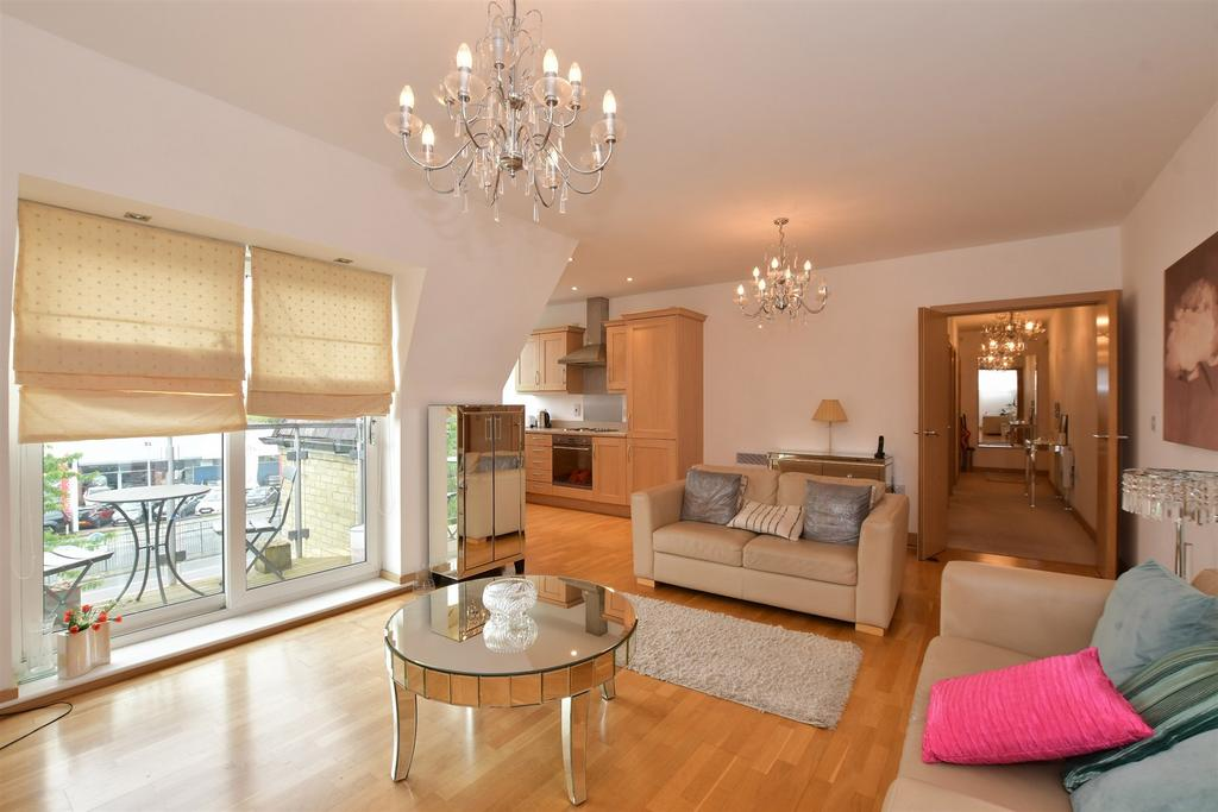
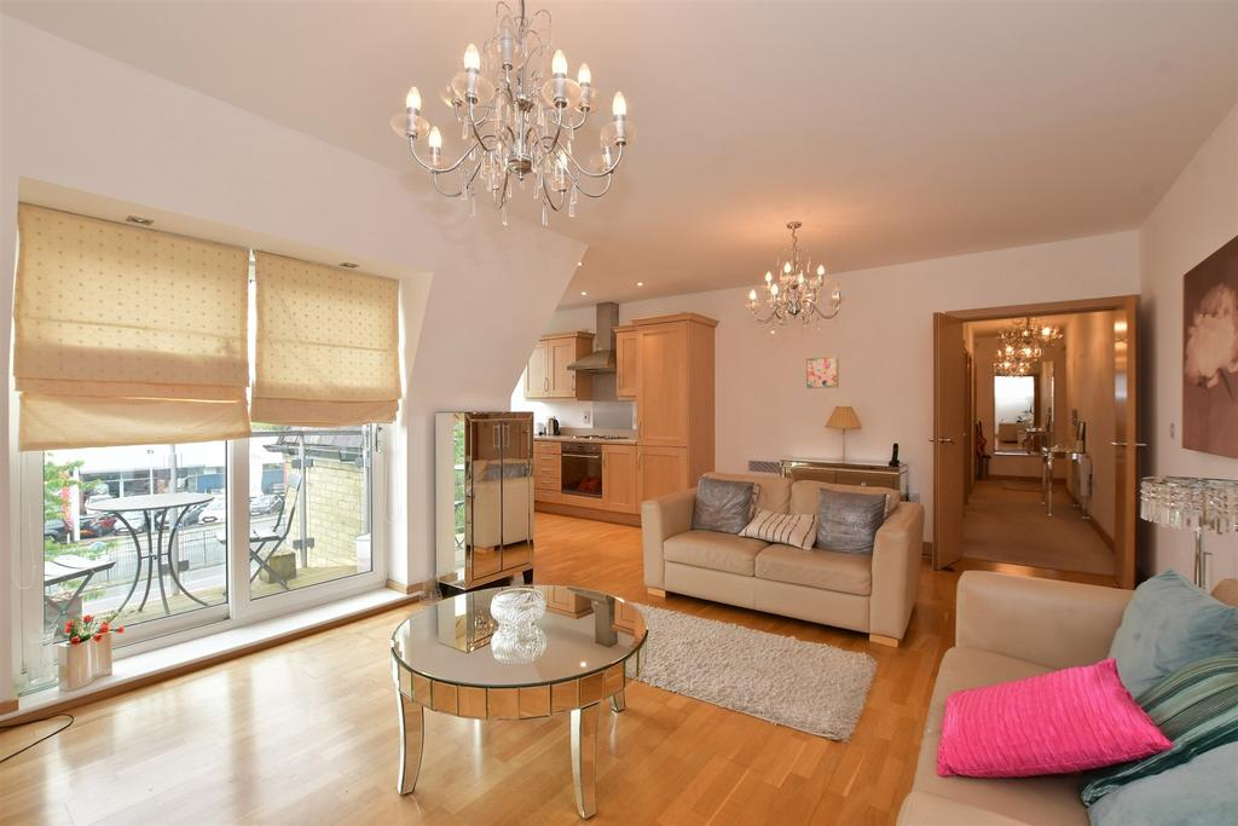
+ wall art (822, 372)
